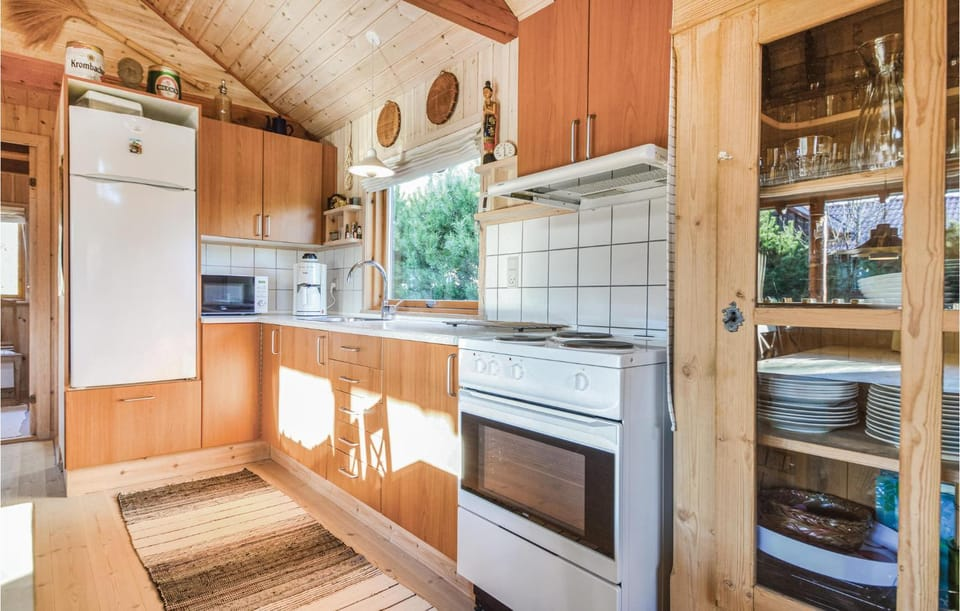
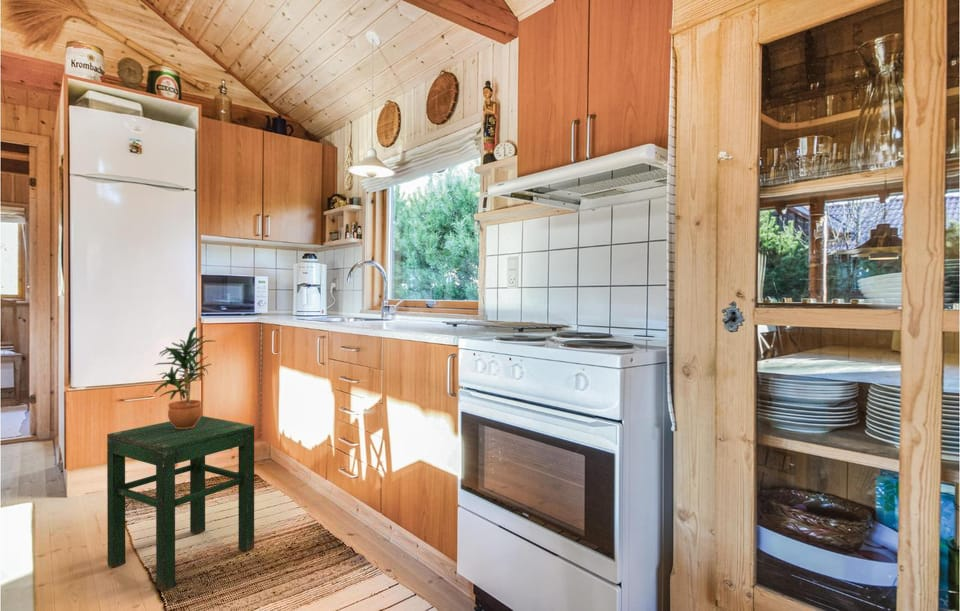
+ stool (183, 496)
+ potted plant (184, 377)
